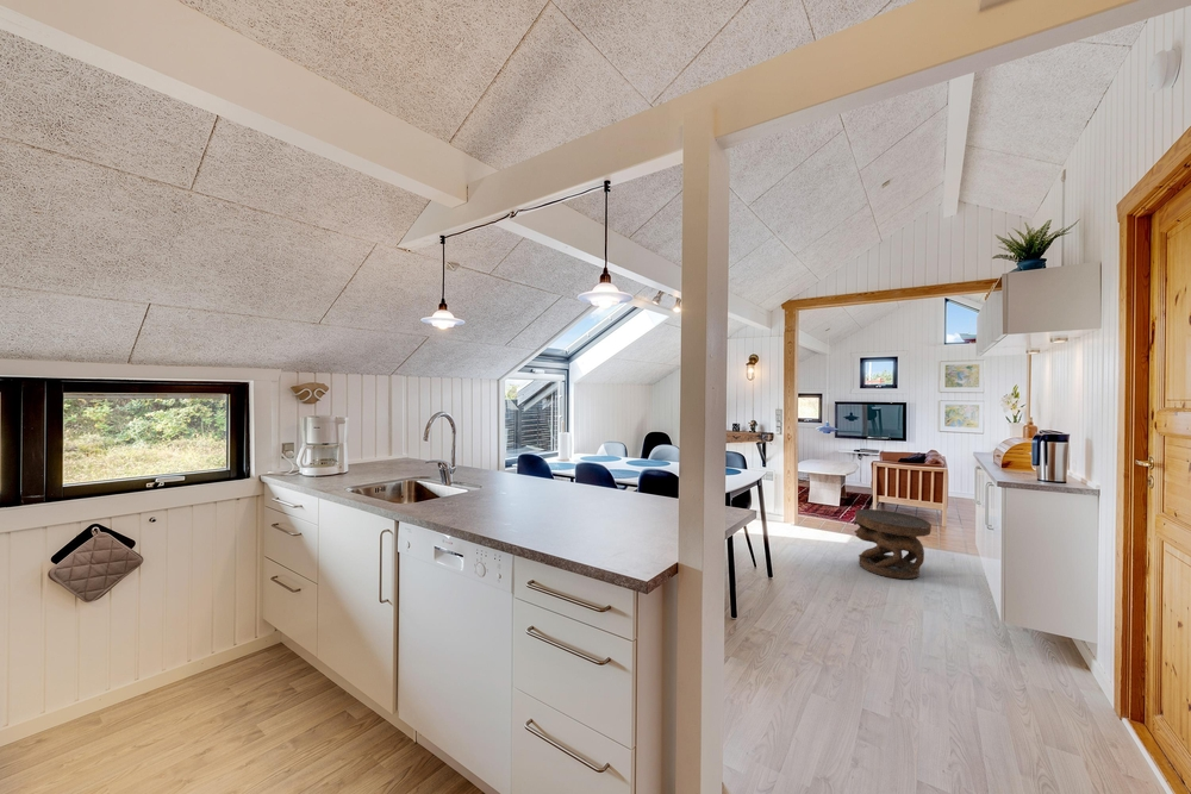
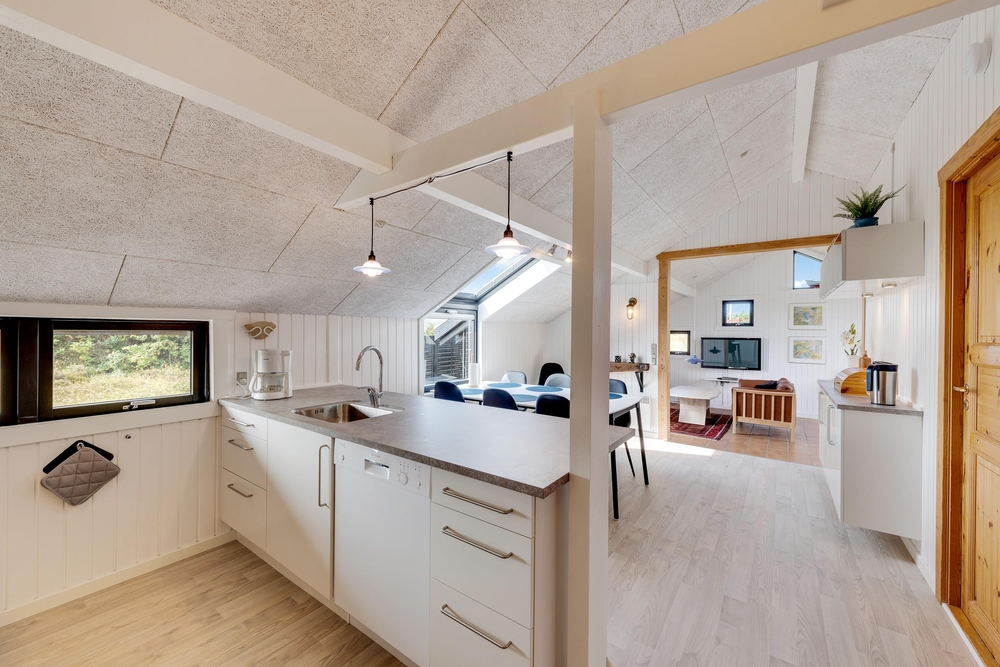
- side table (888, 542)
